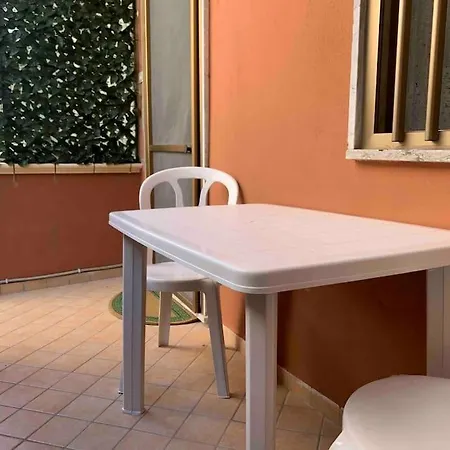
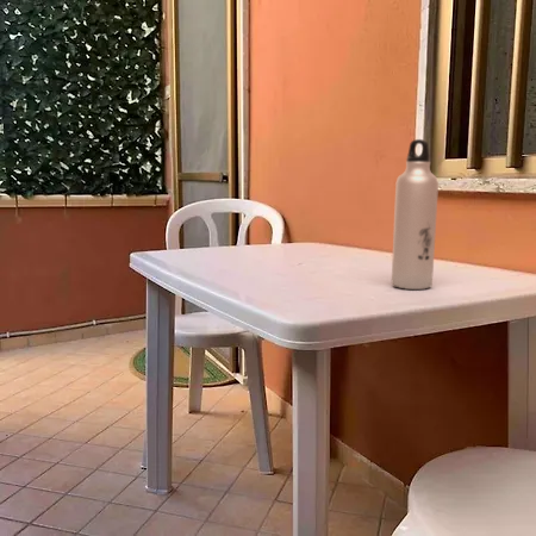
+ water bottle (415, 213)
